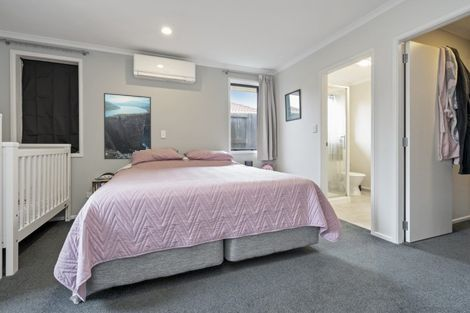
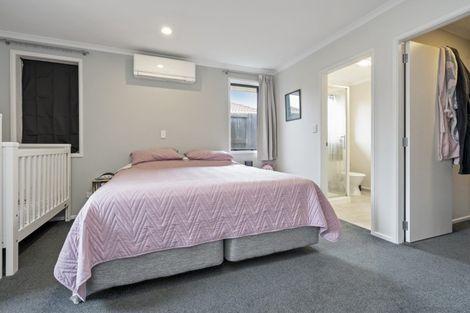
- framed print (128, 127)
